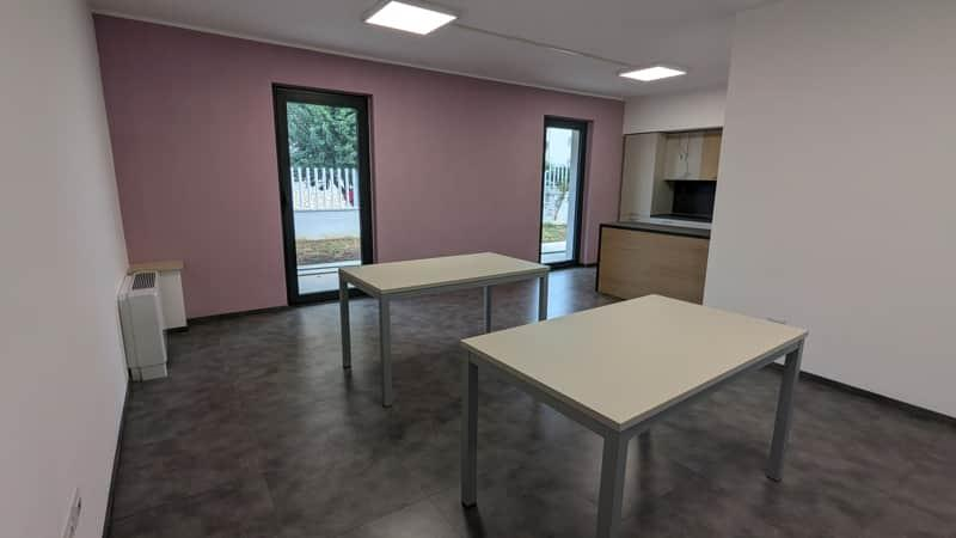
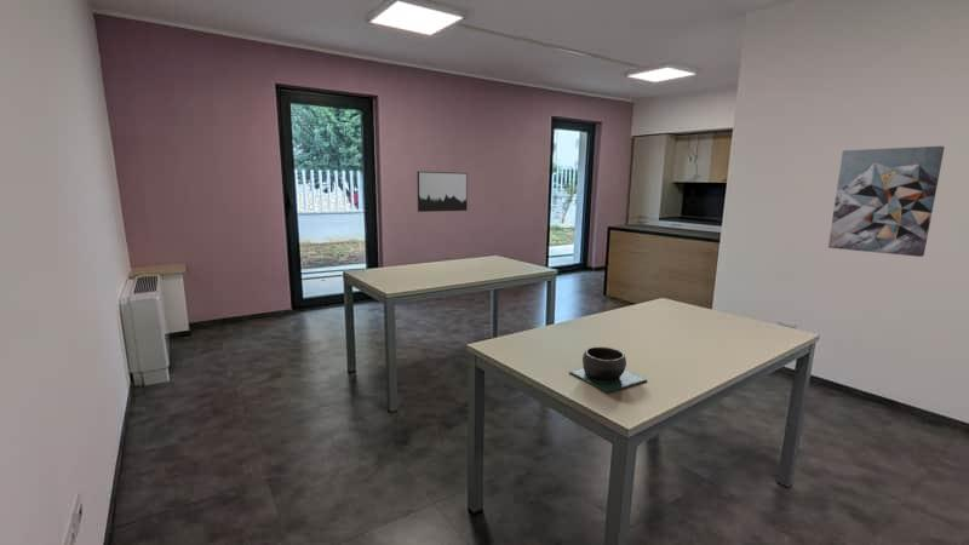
+ wall art (881, 201)
+ bowl (608, 363)
+ wall art (442, 191)
